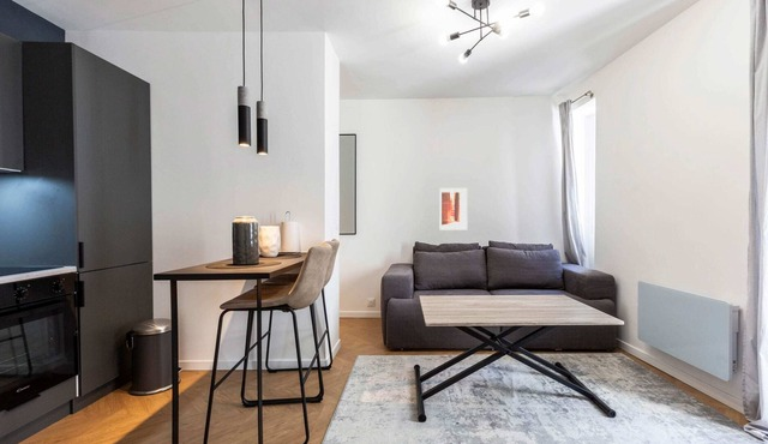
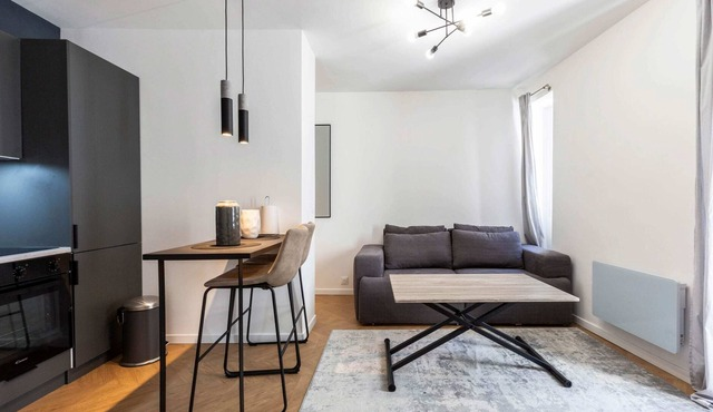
- wall art (452, 209)
